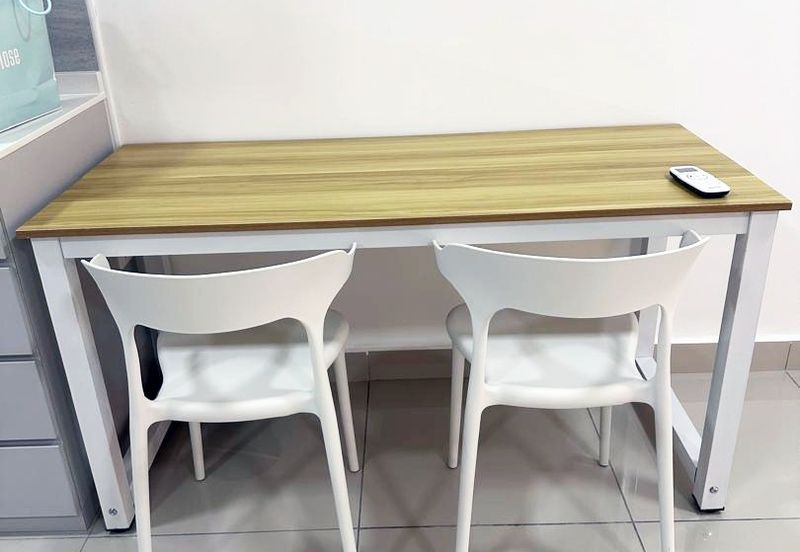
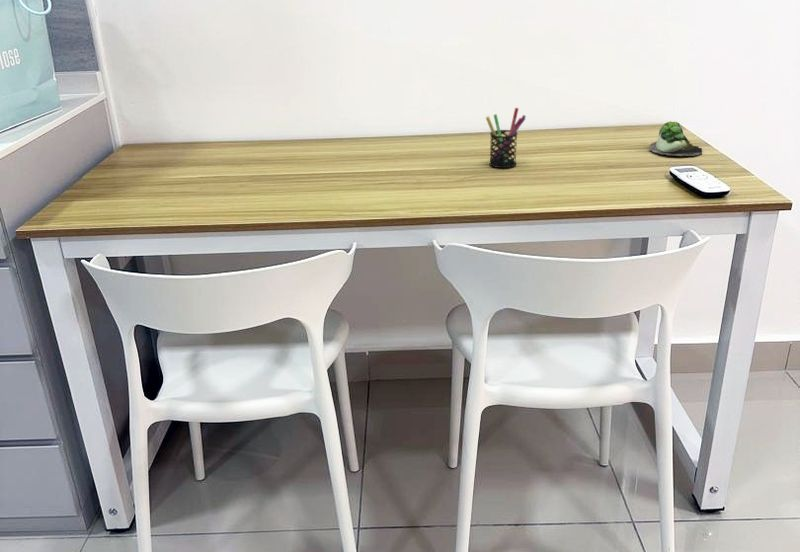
+ pen holder (503, 136)
+ succulent plant (677, 136)
